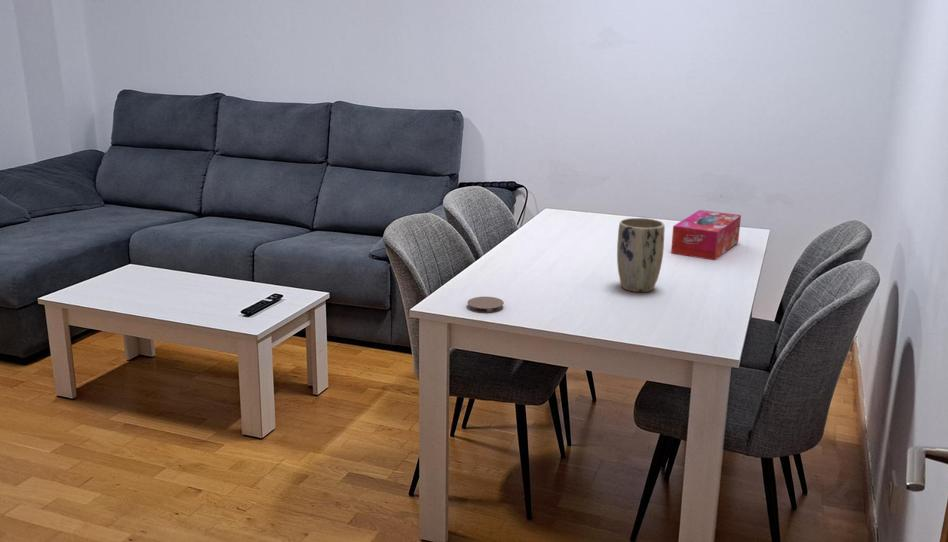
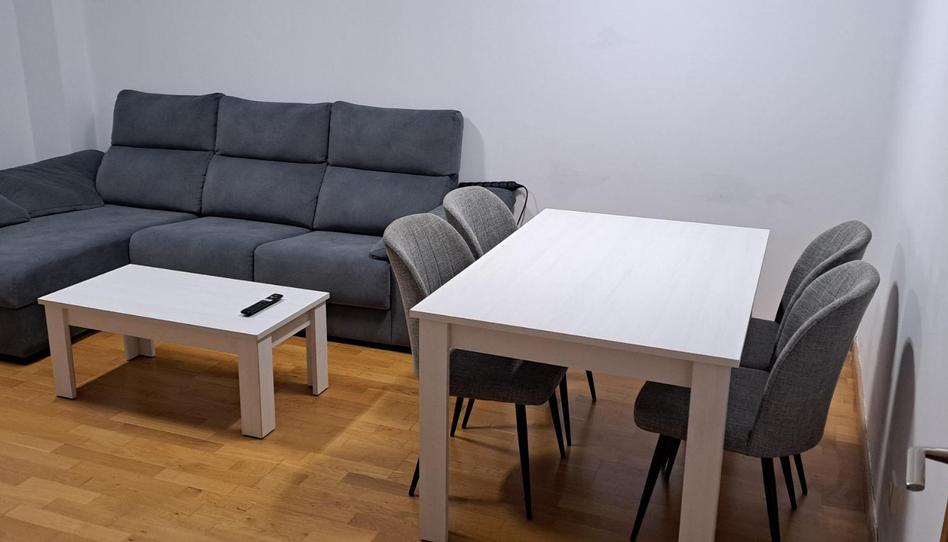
- plant pot (639, 255)
- coaster (485, 304)
- tissue box (706, 234)
